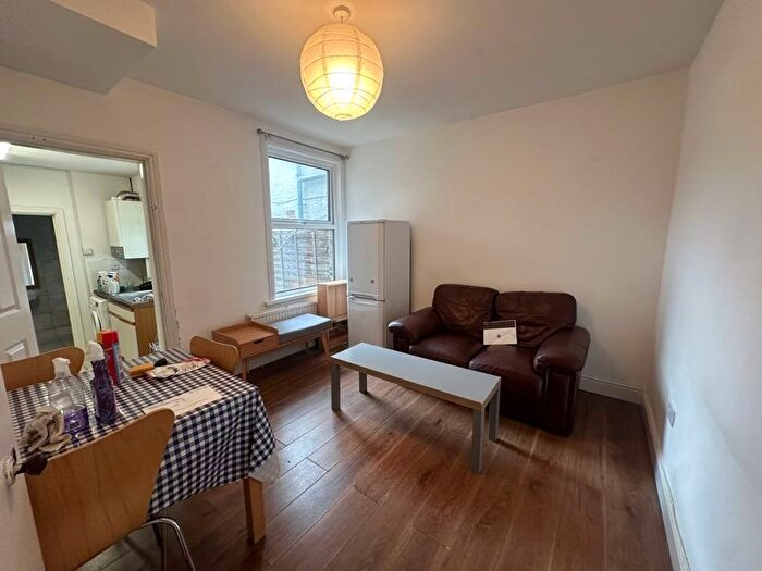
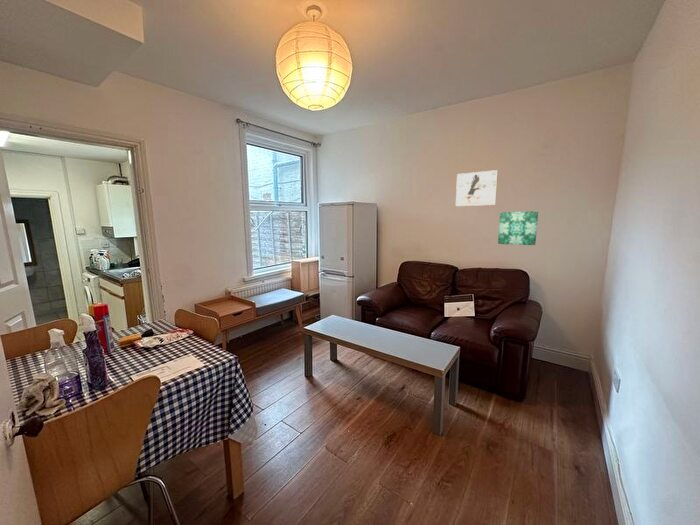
+ wall art (517, 228)
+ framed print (475, 189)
